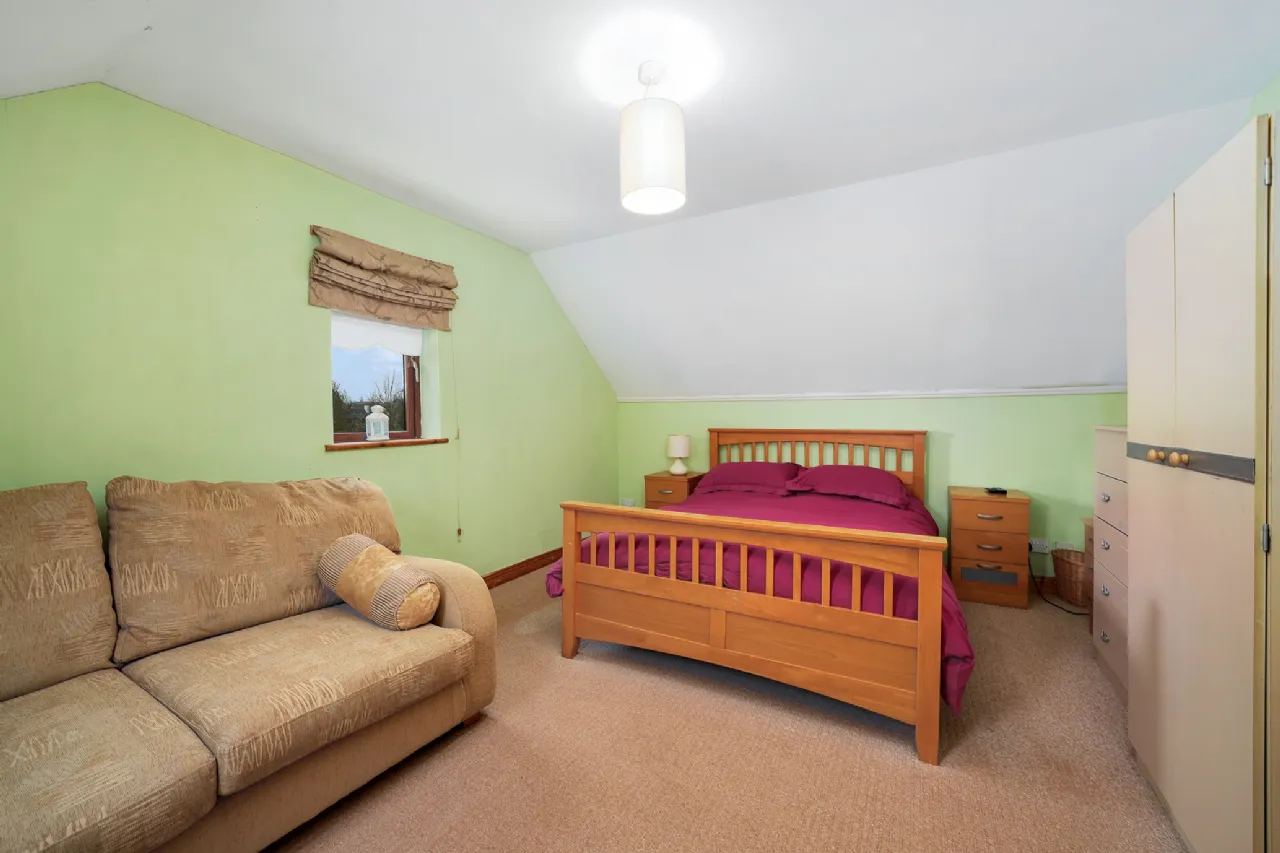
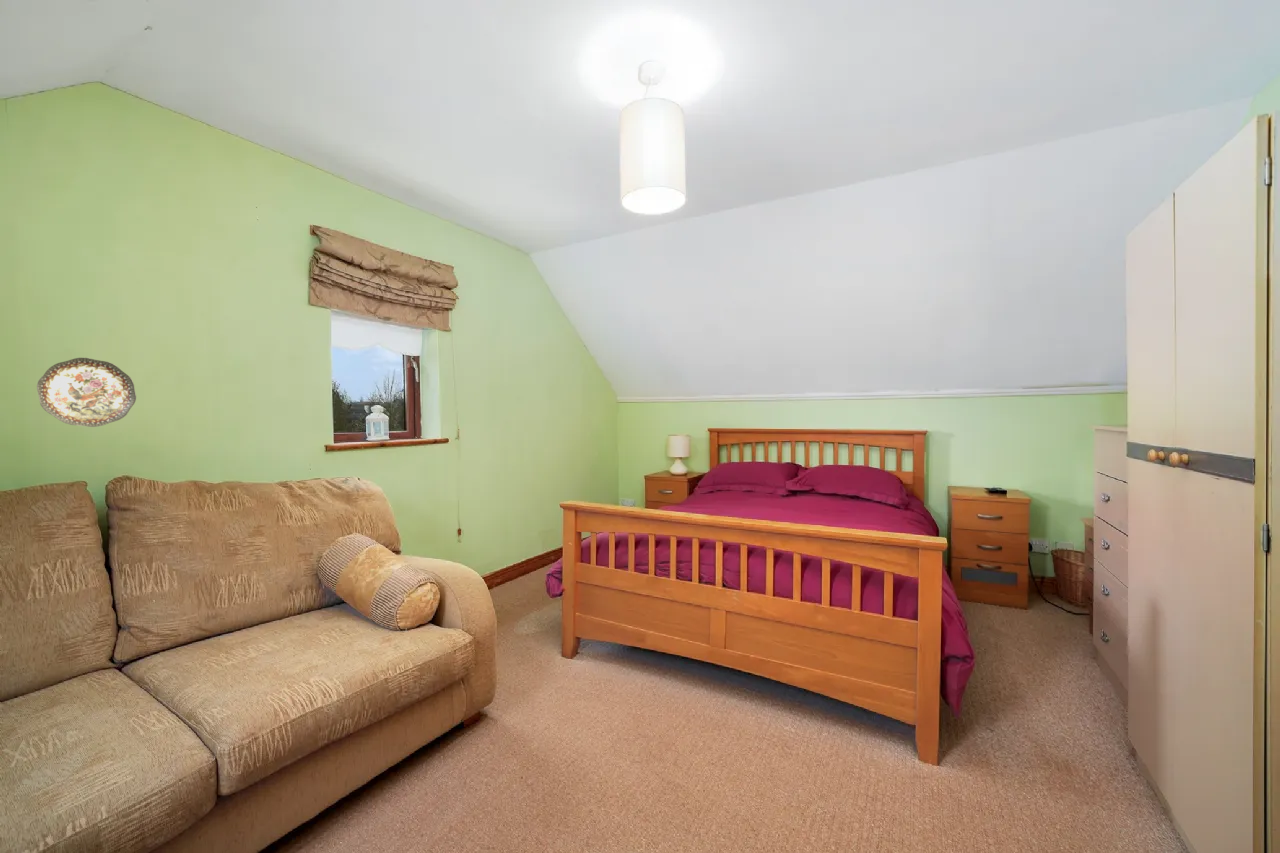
+ decorative plate (88, 392)
